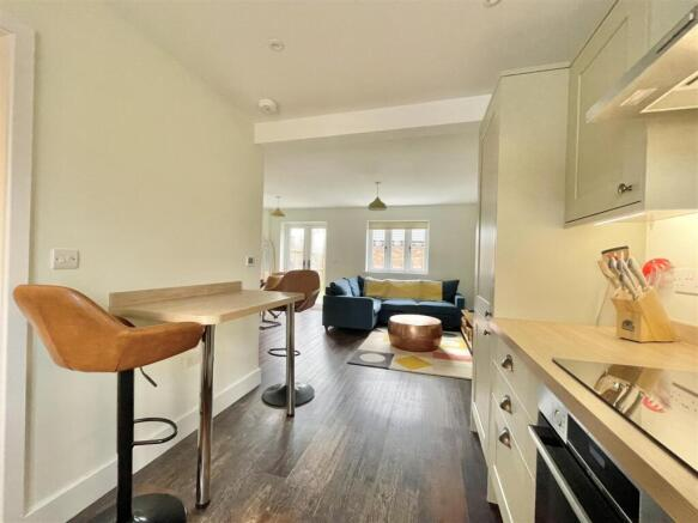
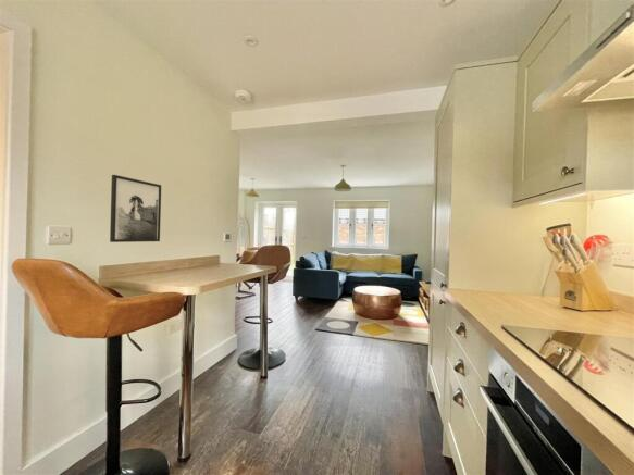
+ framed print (137, 211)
